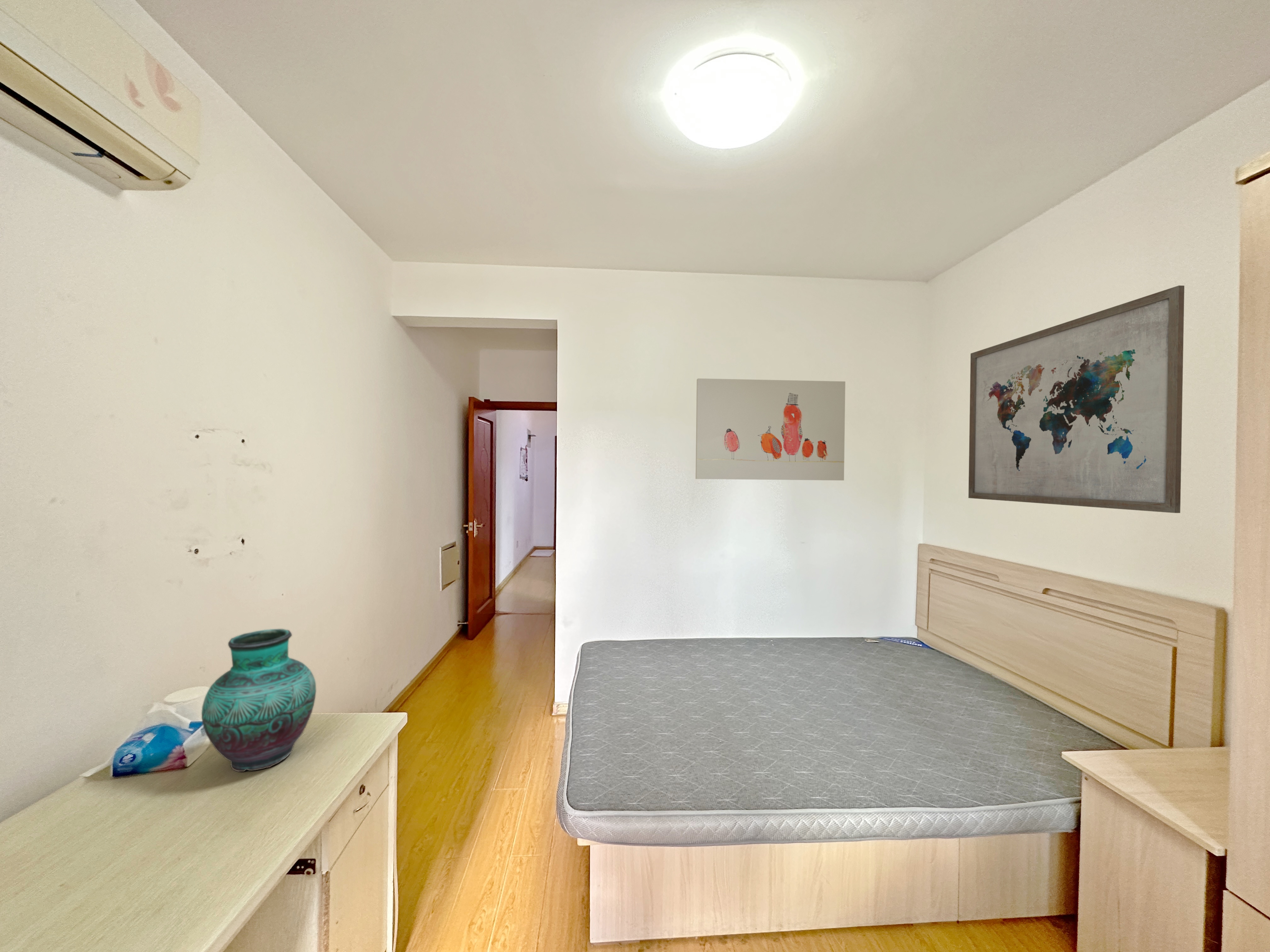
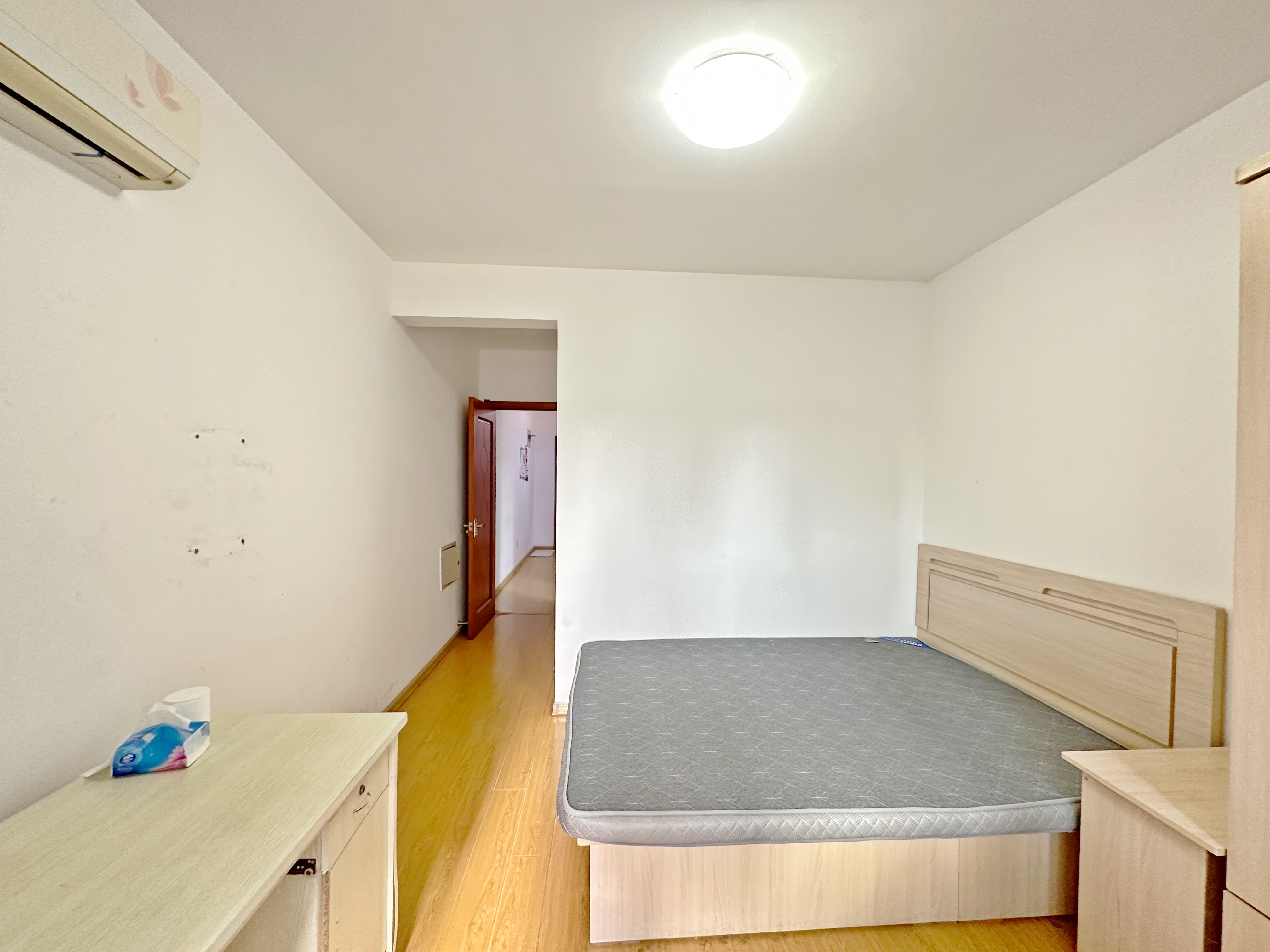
- wall art (770, 430)
- vase (262, 697)
- wall art (1052, 416)
